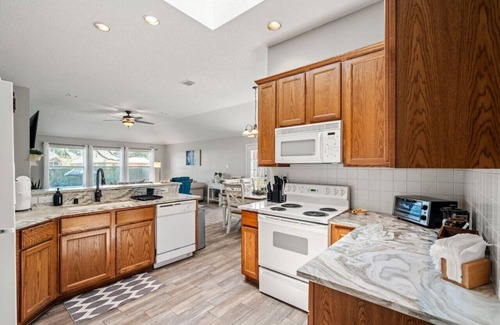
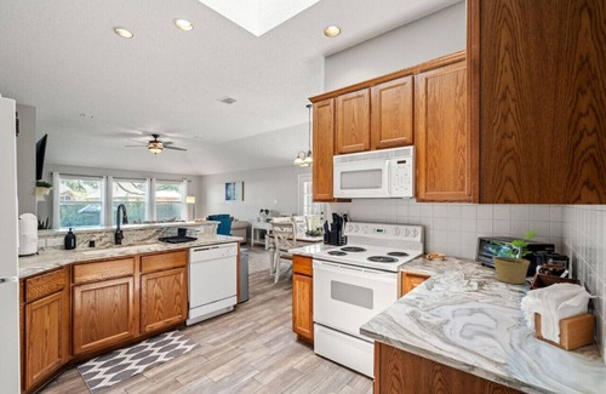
+ potted plant (509, 256)
